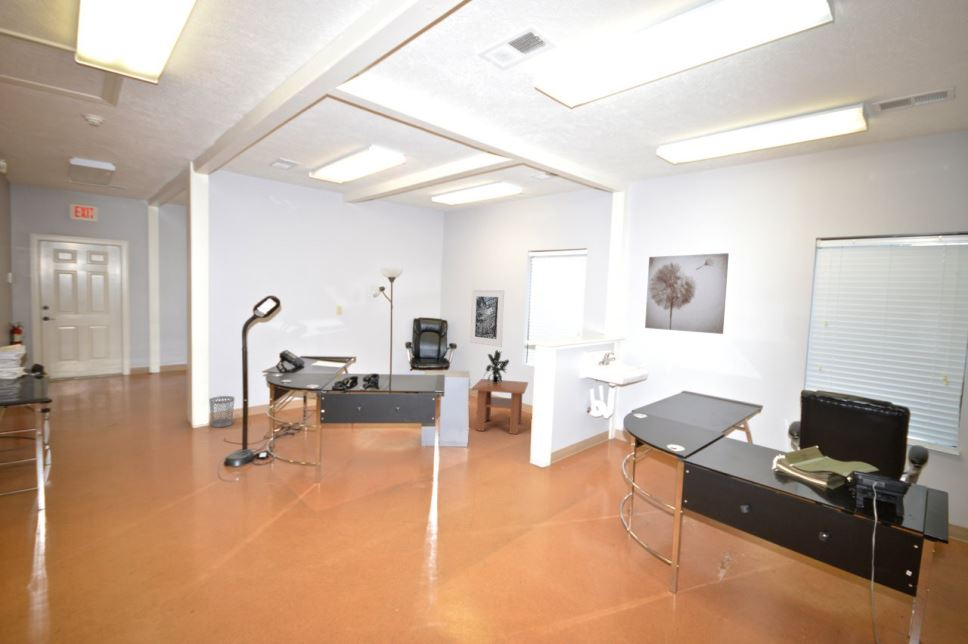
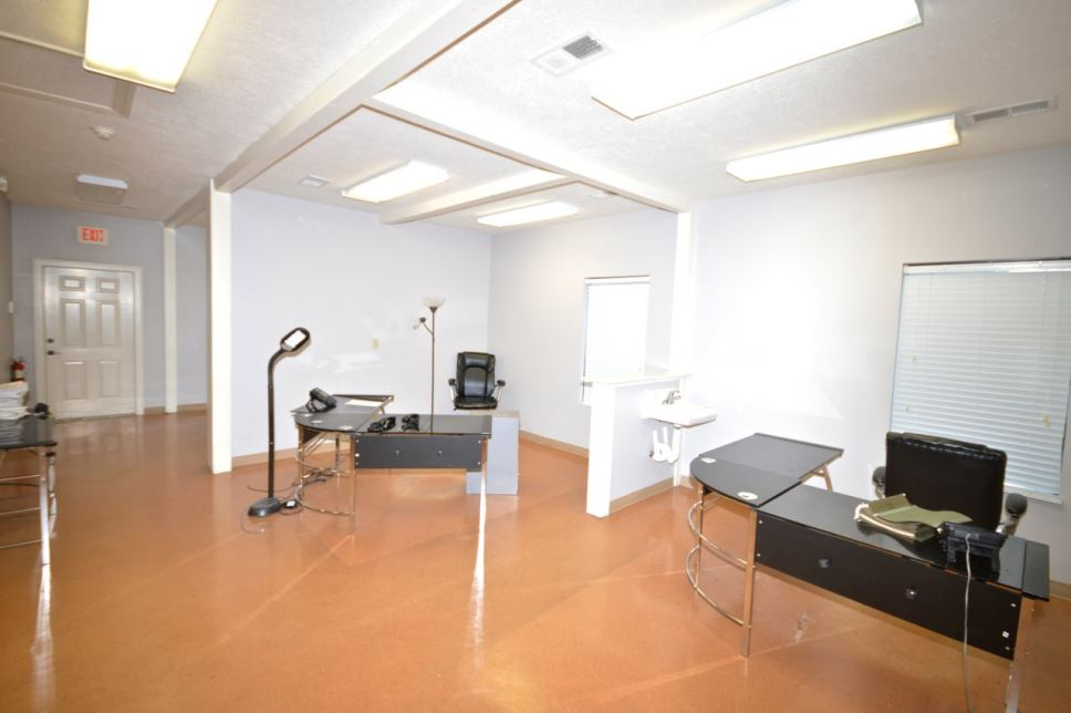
- potted plant (494, 366)
- wall art (684, 293)
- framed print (486, 317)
- wastebasket (221, 411)
- coffee table (500, 405)
